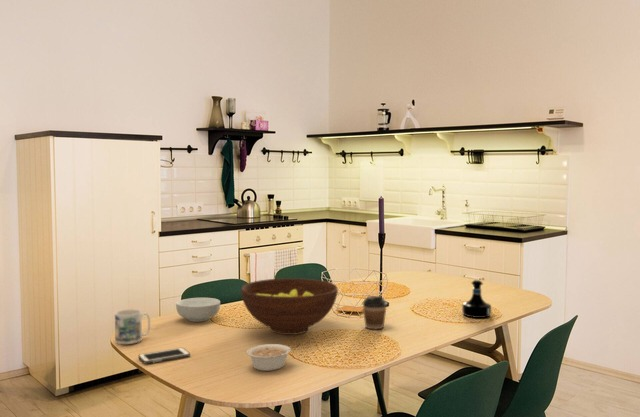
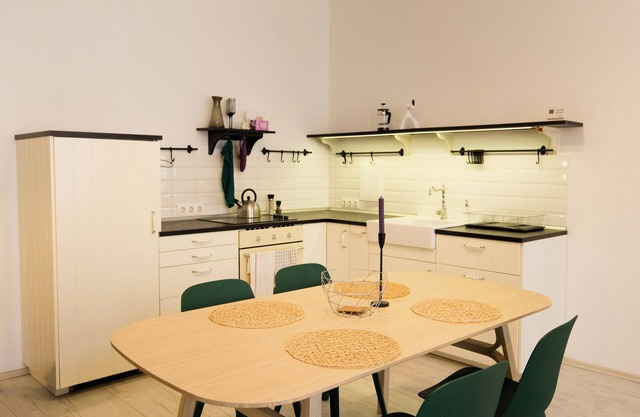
- mug (133, 326)
- fruit bowl (289, 308)
- cereal bowl (198, 310)
- coffee cup (374, 311)
- legume (270, 356)
- tequila bottle (476, 297)
- cell phone (164, 355)
